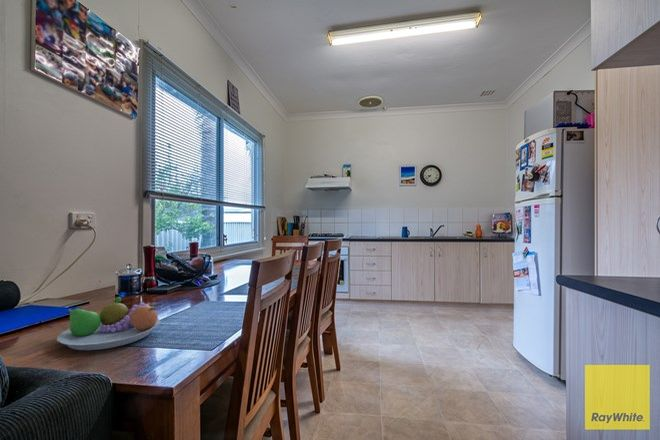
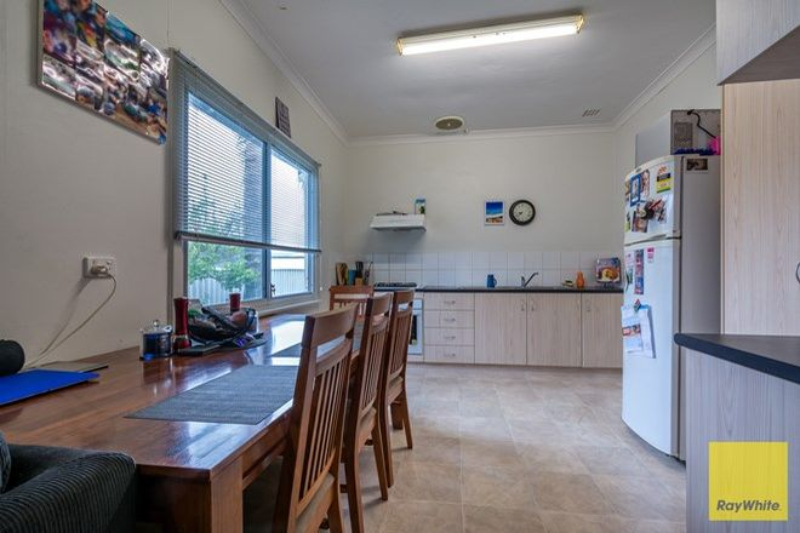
- fruit bowl (110, 319)
